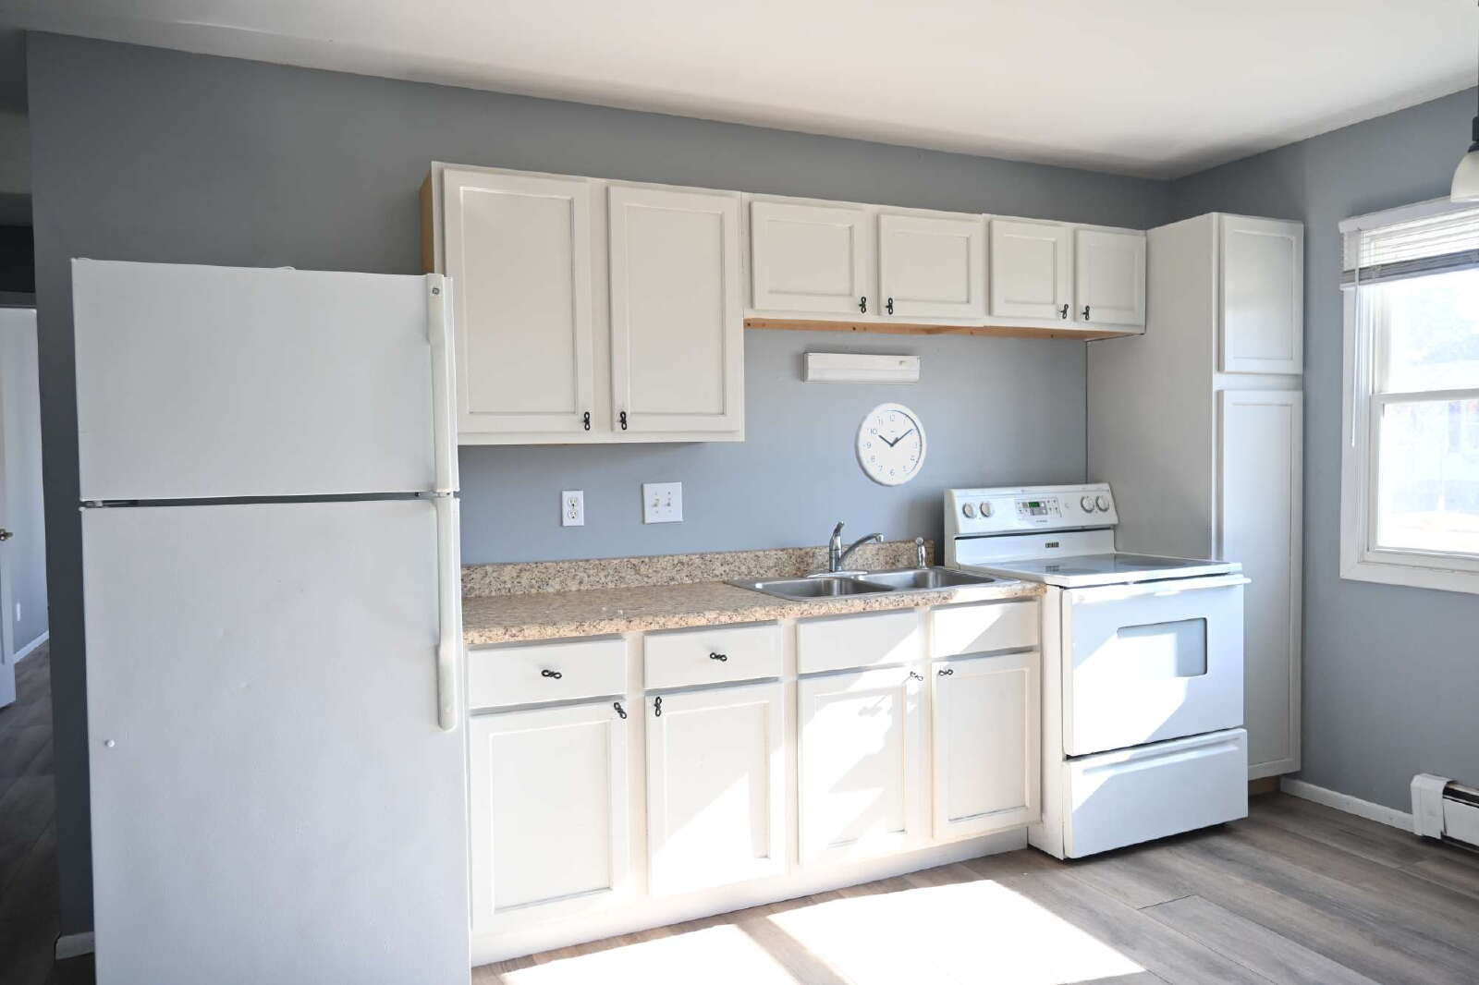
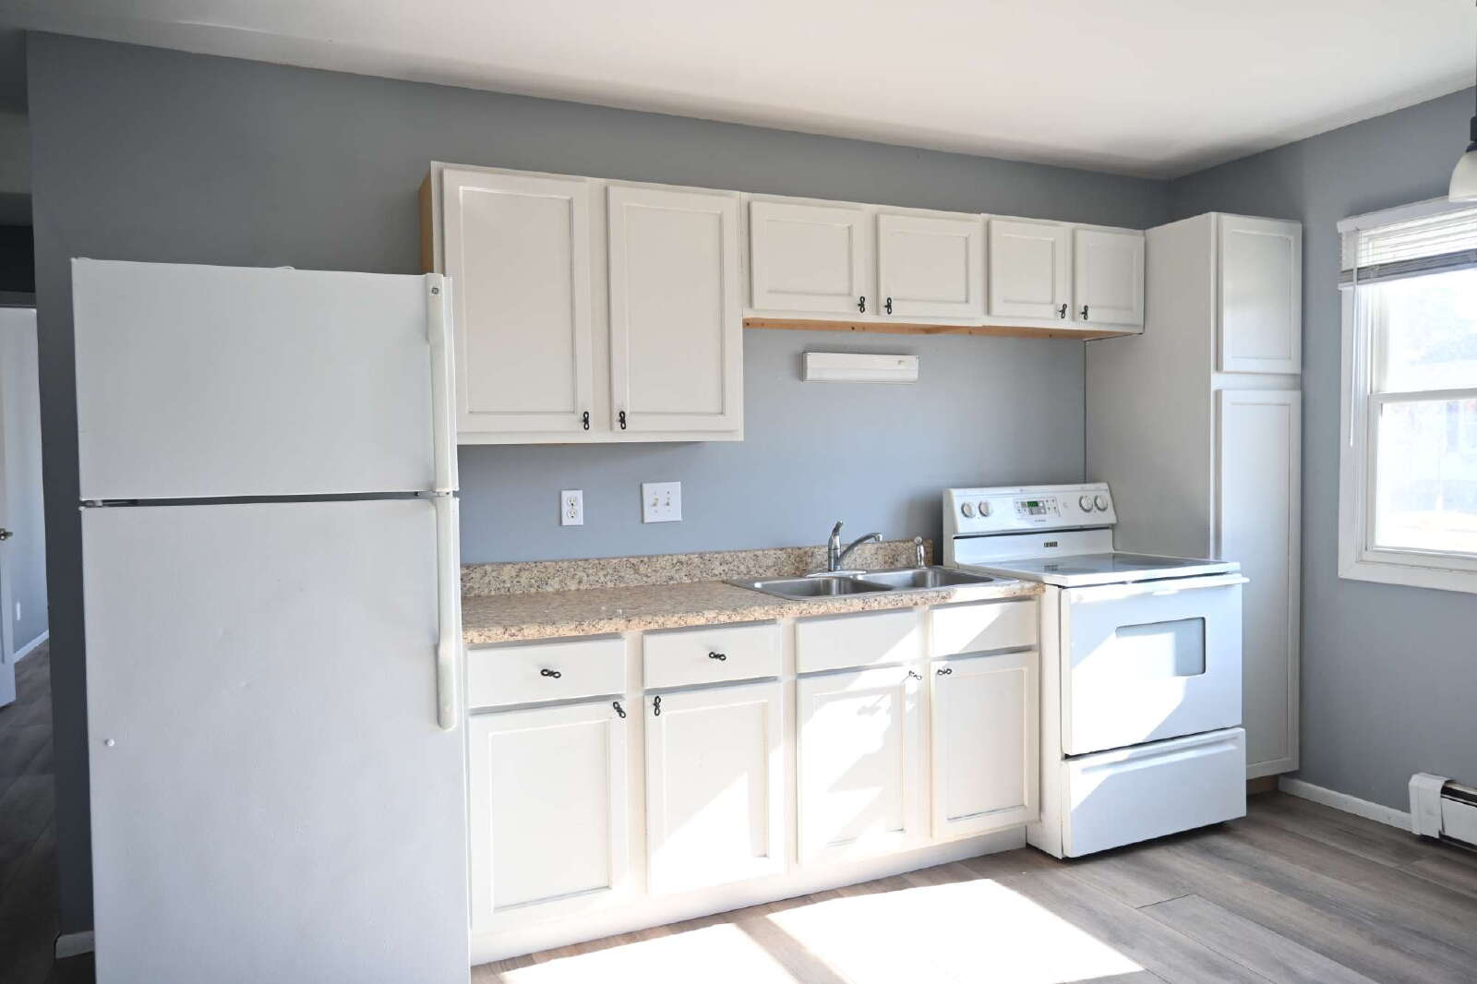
- wall clock (891, 444)
